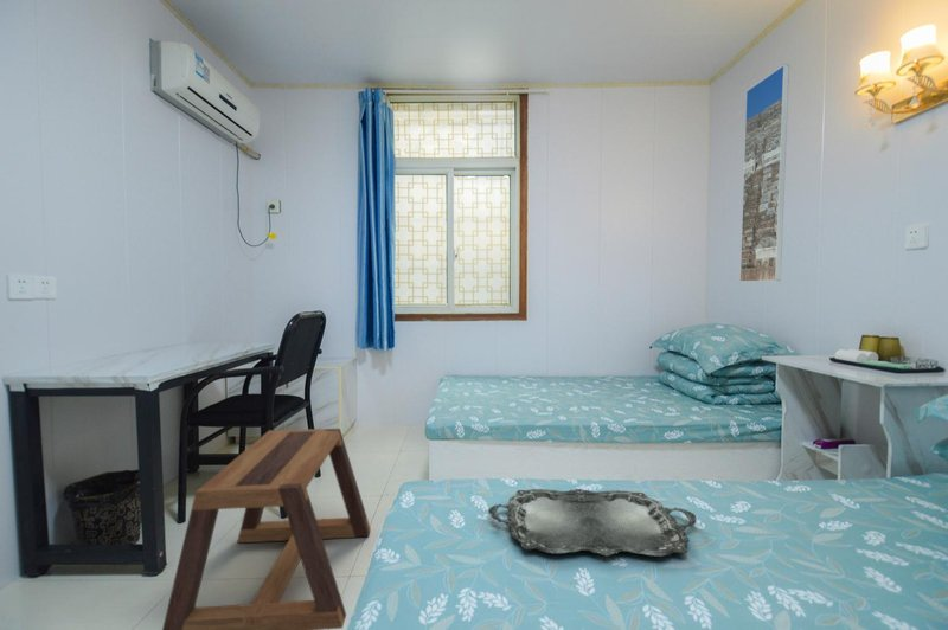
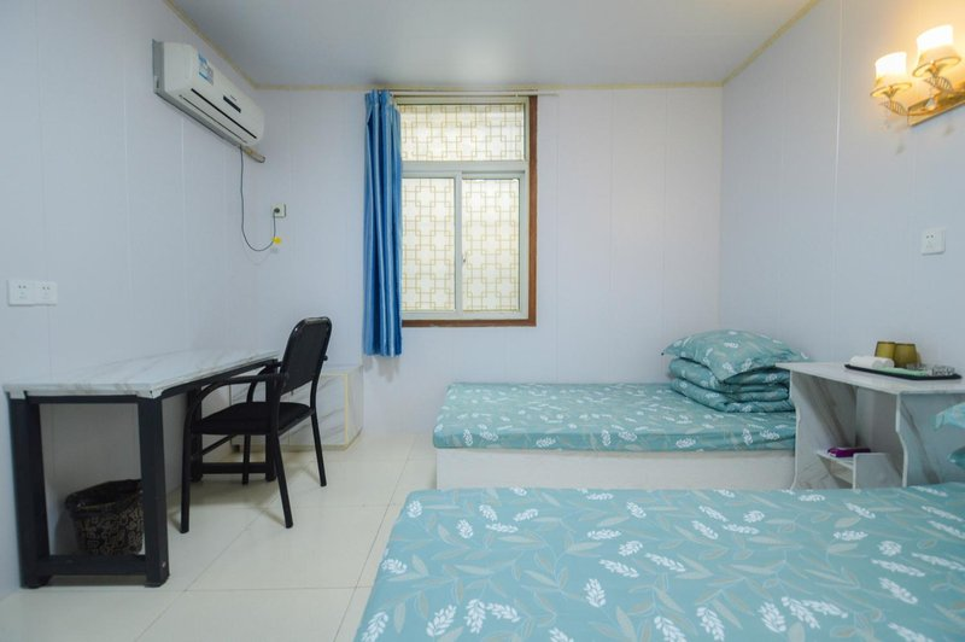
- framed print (762, 181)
- stool (286, 513)
- serving tray (590, 518)
